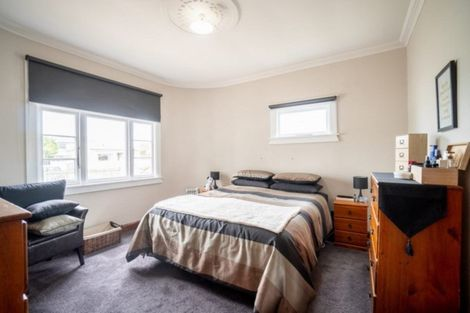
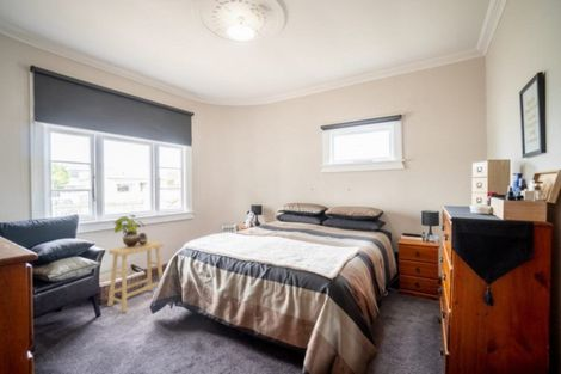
+ stool (138, 281)
+ potted plant (134, 229)
